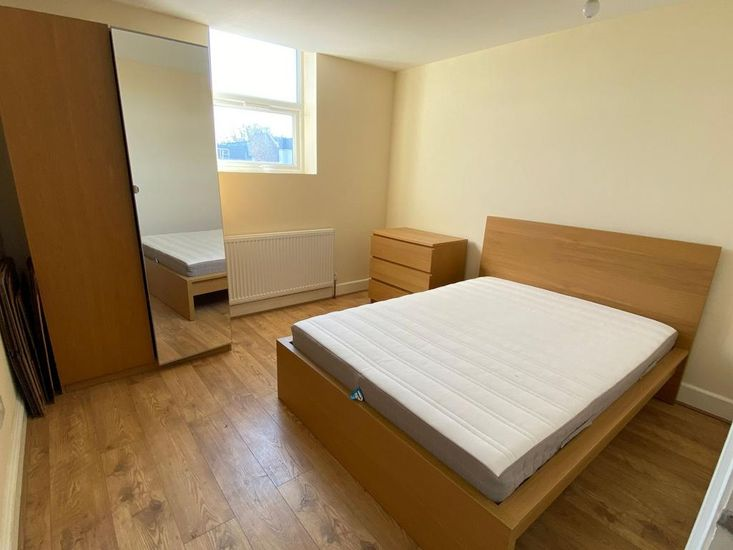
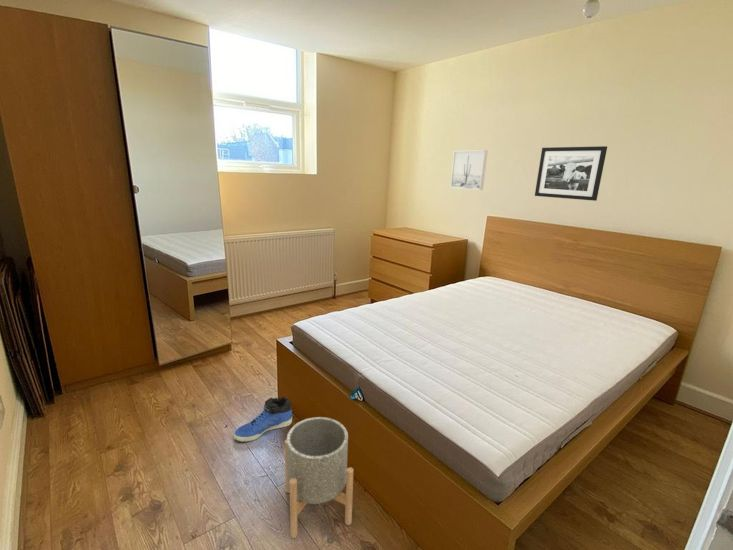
+ wall art (468, 170)
+ picture frame (568, 173)
+ sneaker (263, 416)
+ planter (317, 472)
